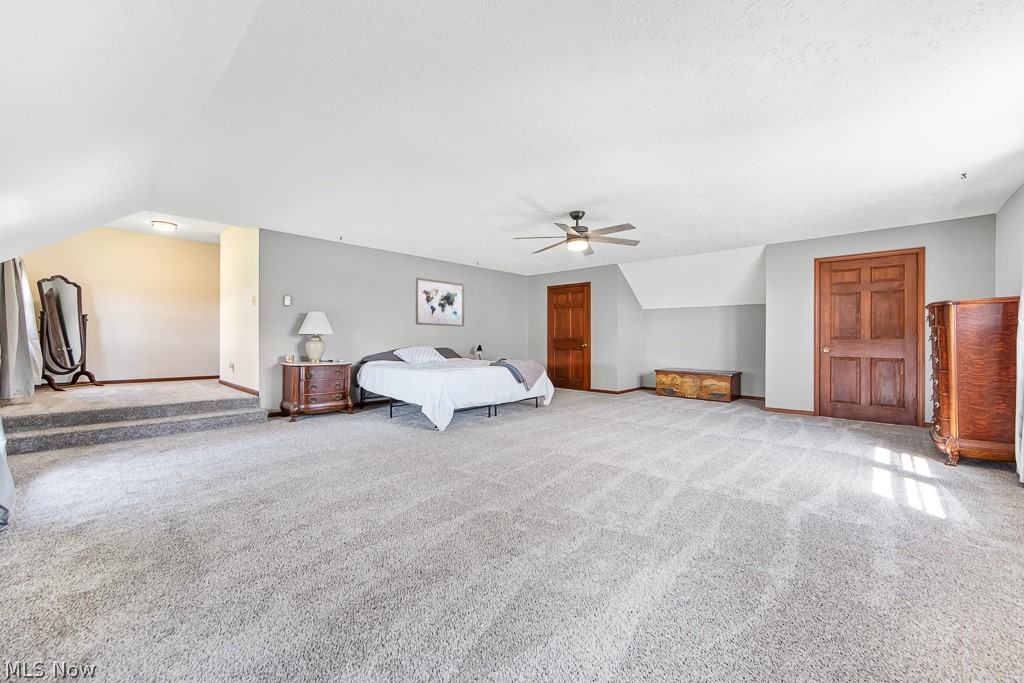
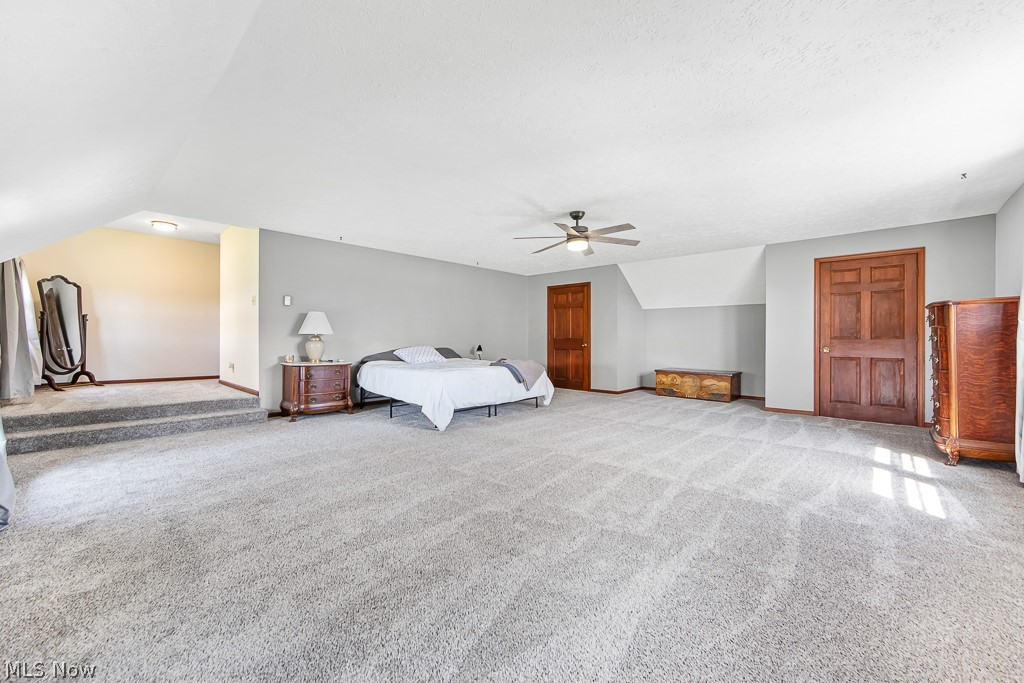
- wall art (441, 303)
